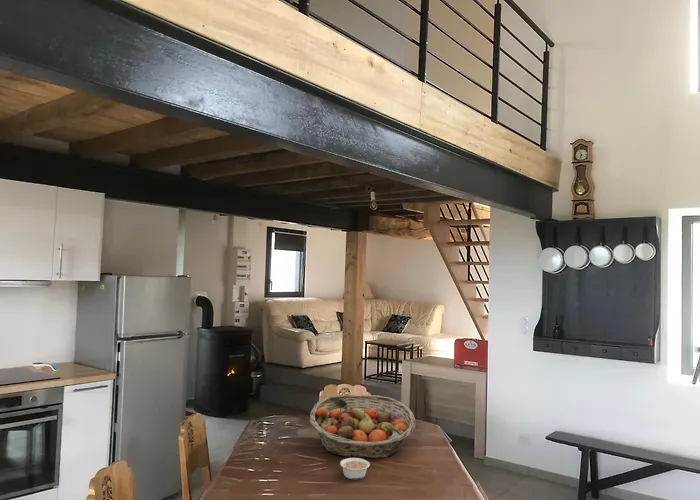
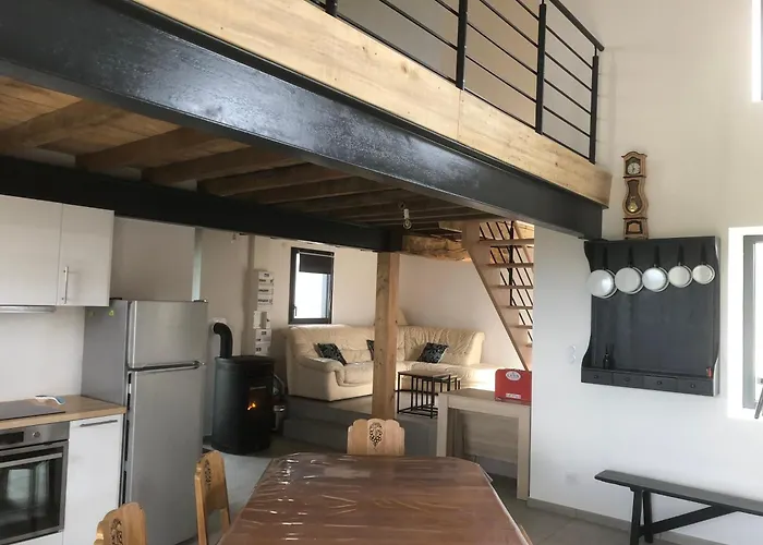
- fruit basket (362, 425)
- legume (354, 468)
